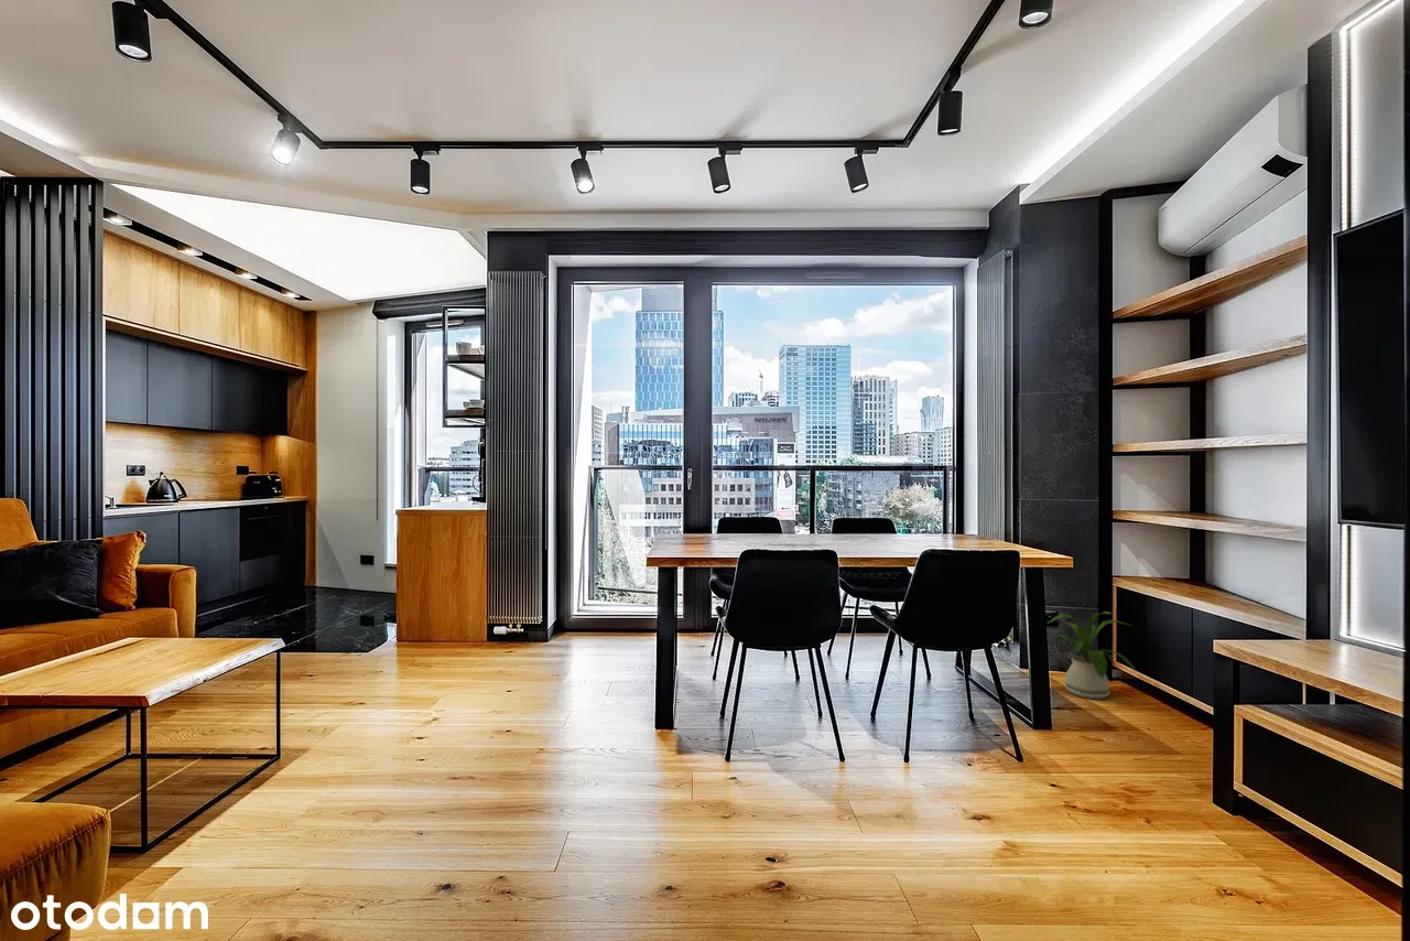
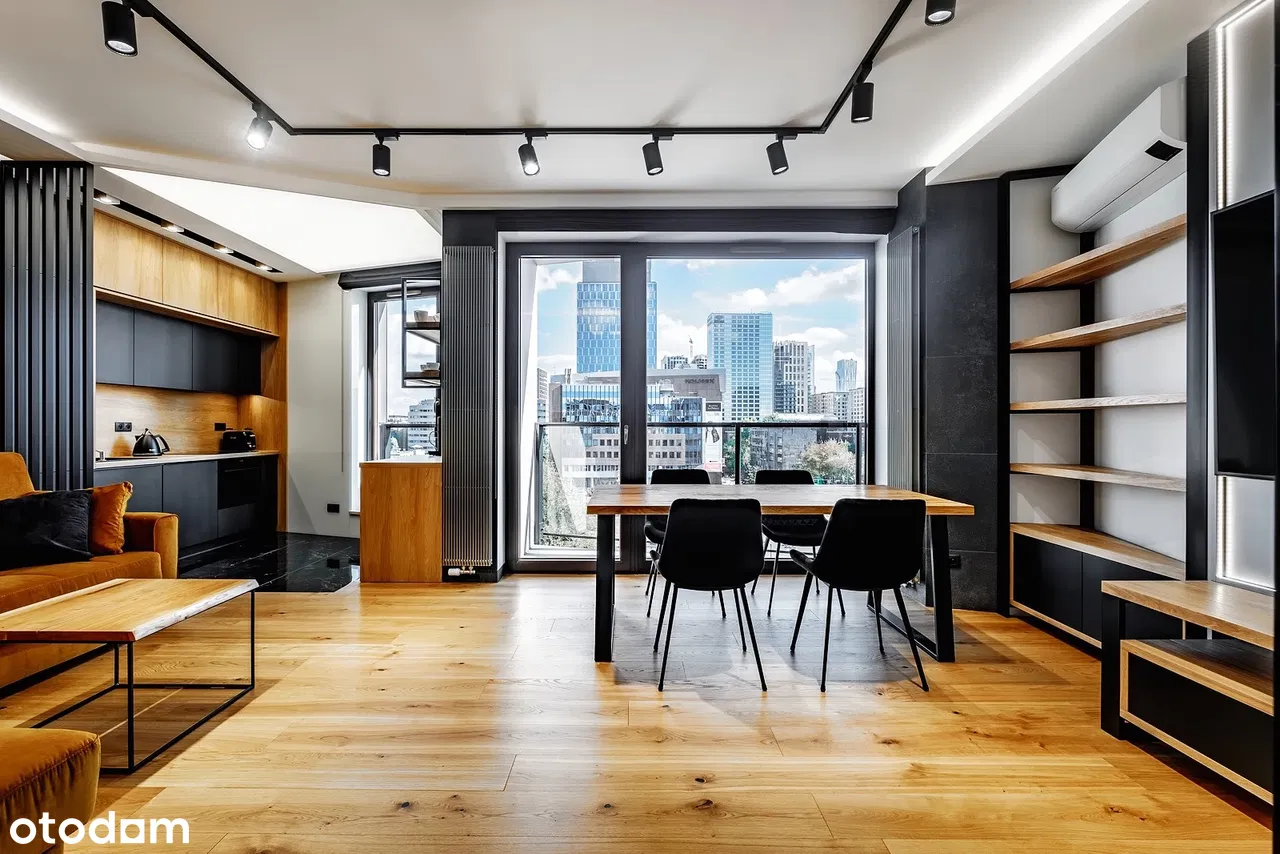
- house plant (1087, 647)
